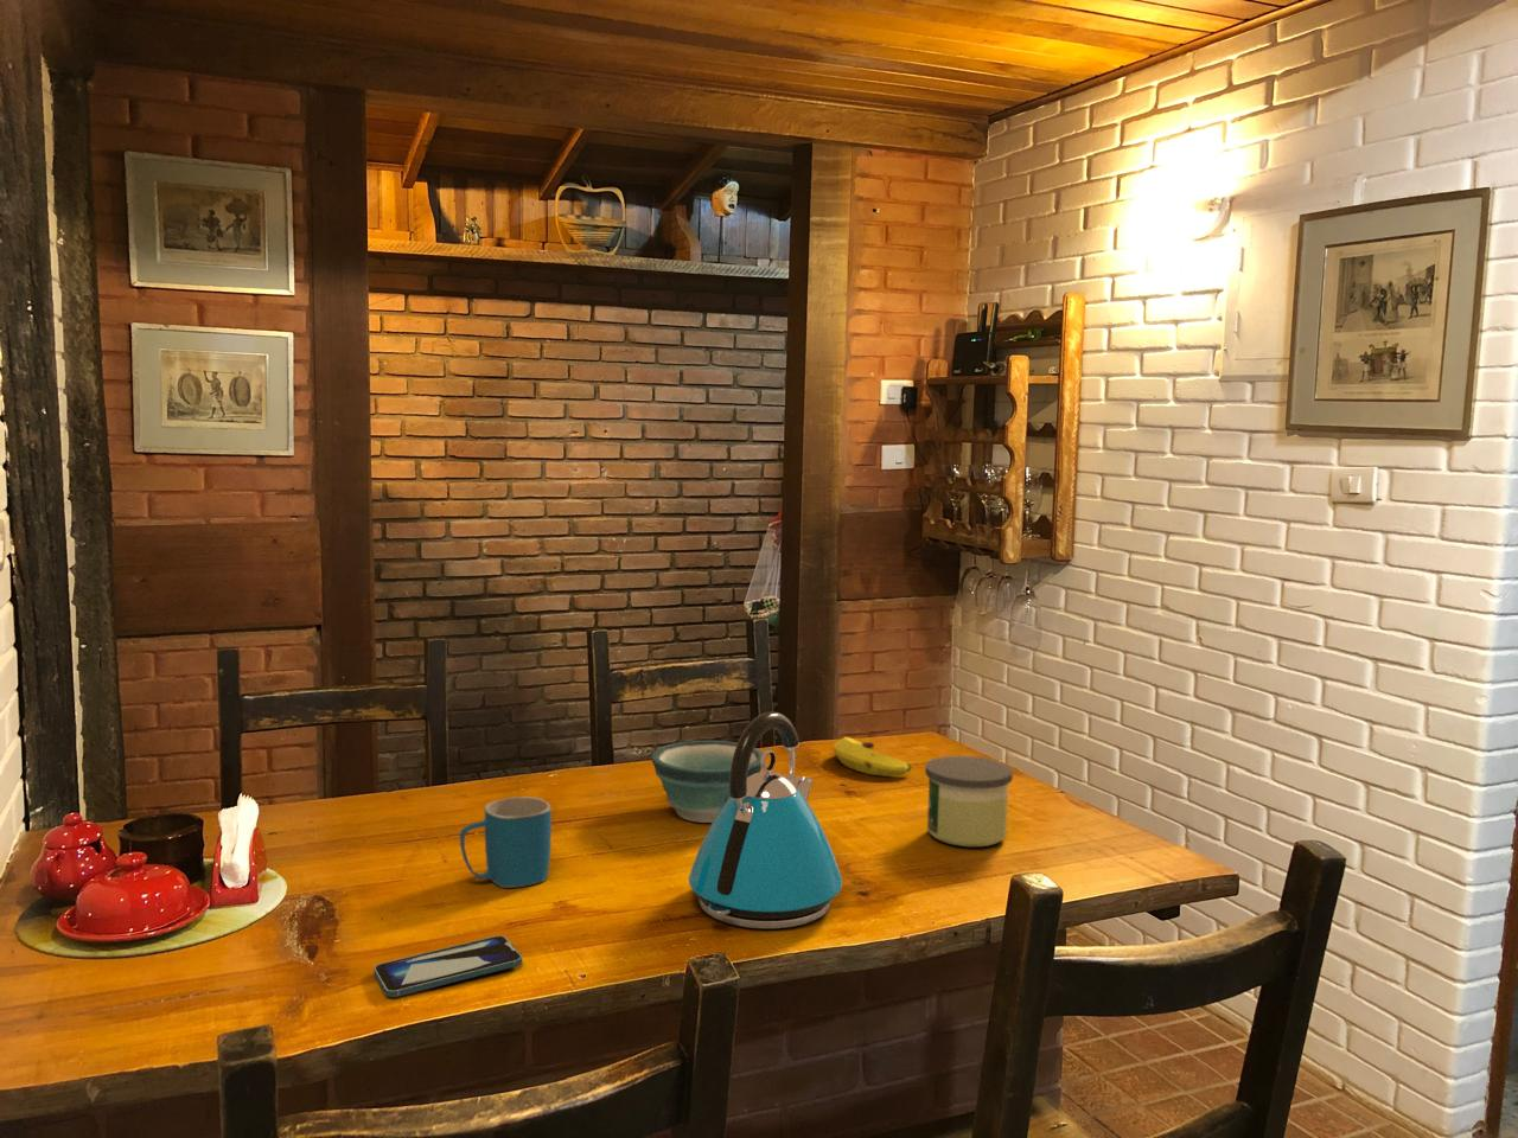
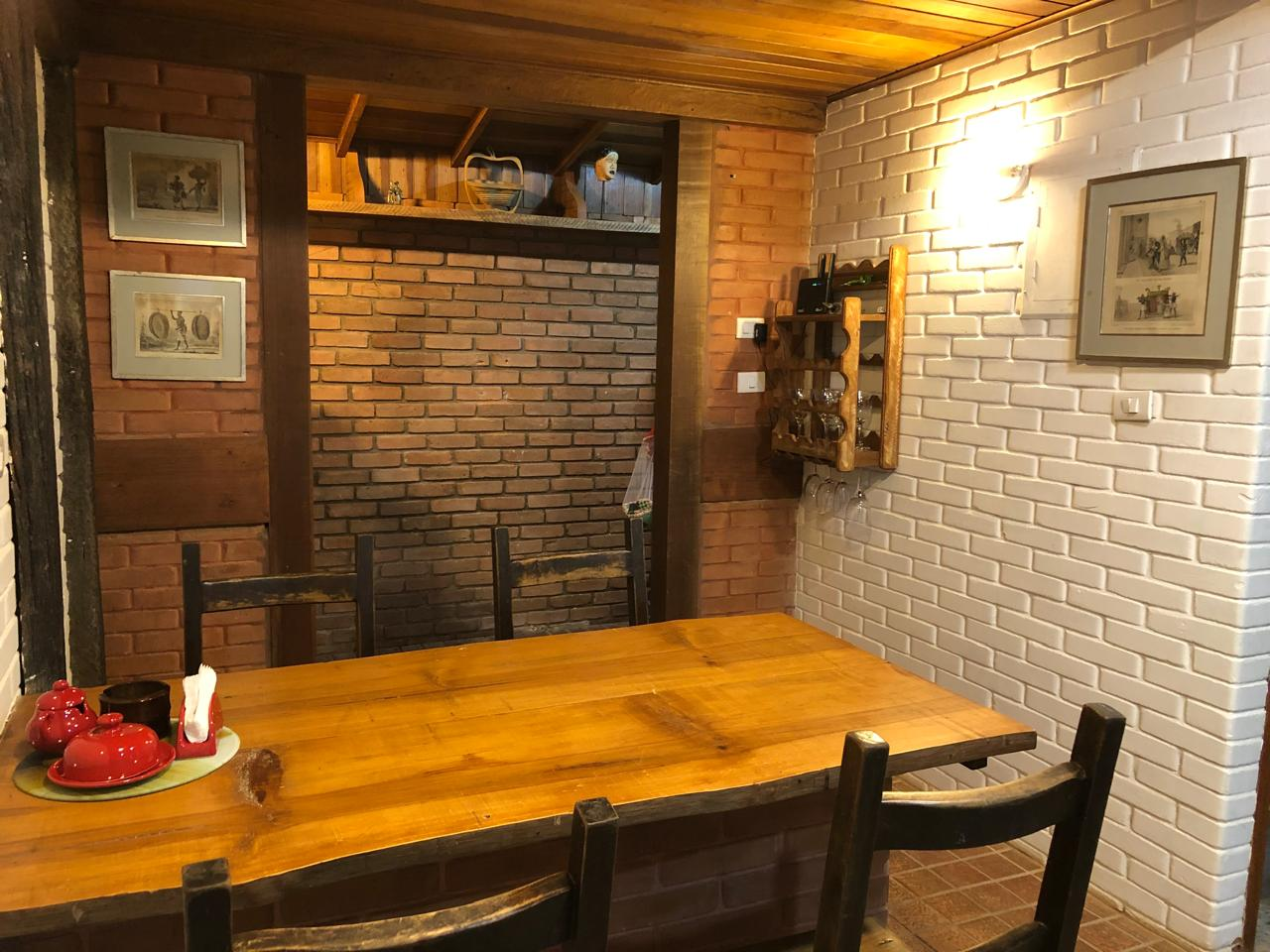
- banana (875, 752)
- bowl (706, 783)
- kettle (764, 808)
- smartphone (448, 965)
- candle (967, 801)
- mug (506, 843)
